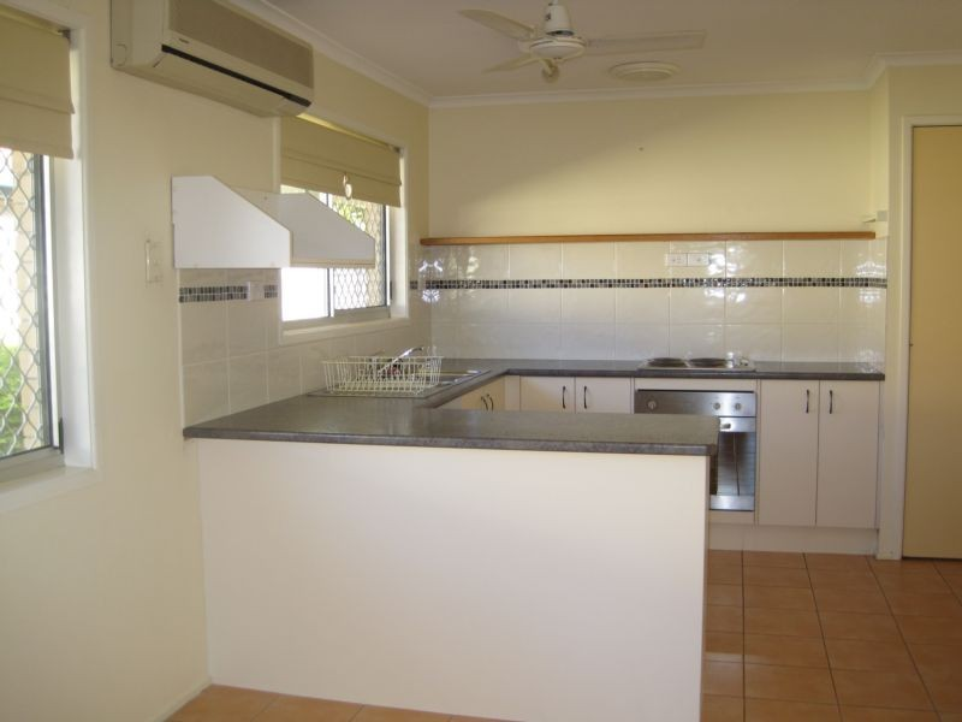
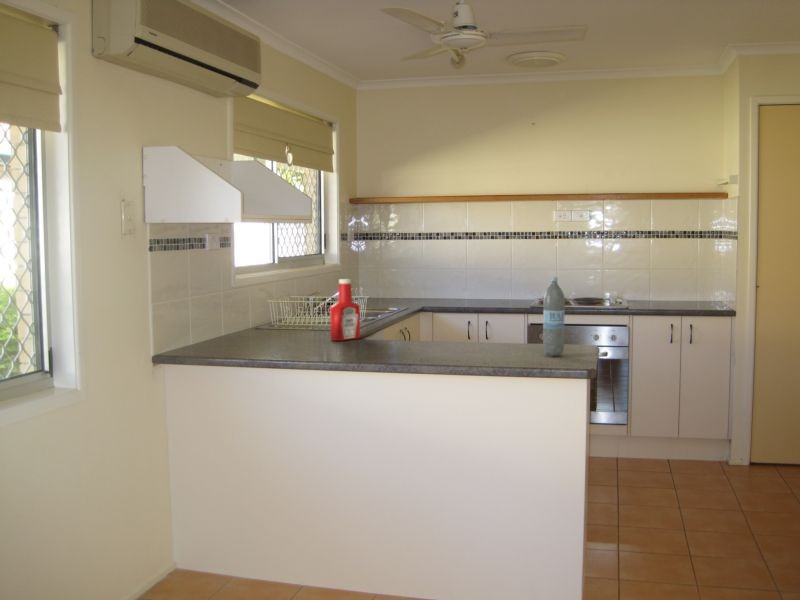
+ water bottle (553, 316)
+ soap bottle (345, 309)
